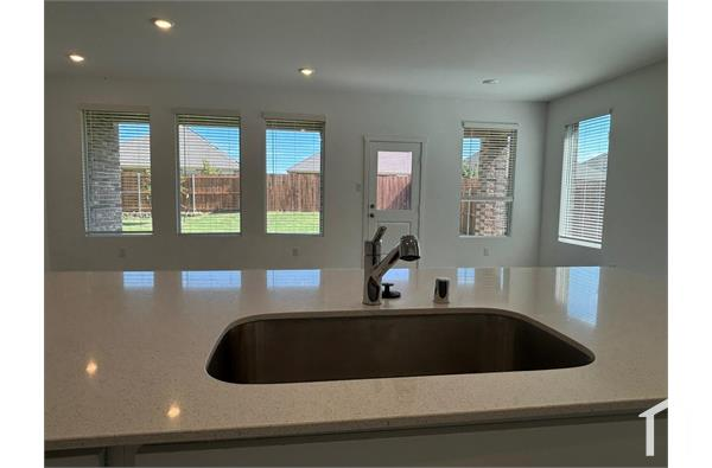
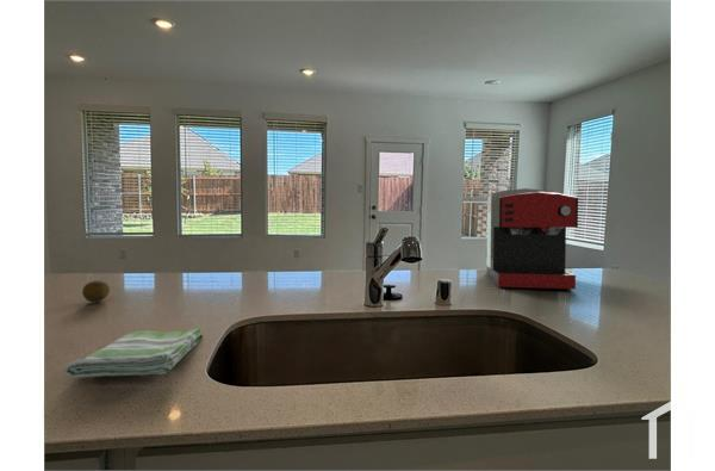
+ fruit (95, 291)
+ dish towel (143, 347)
+ coffee maker (530, 235)
